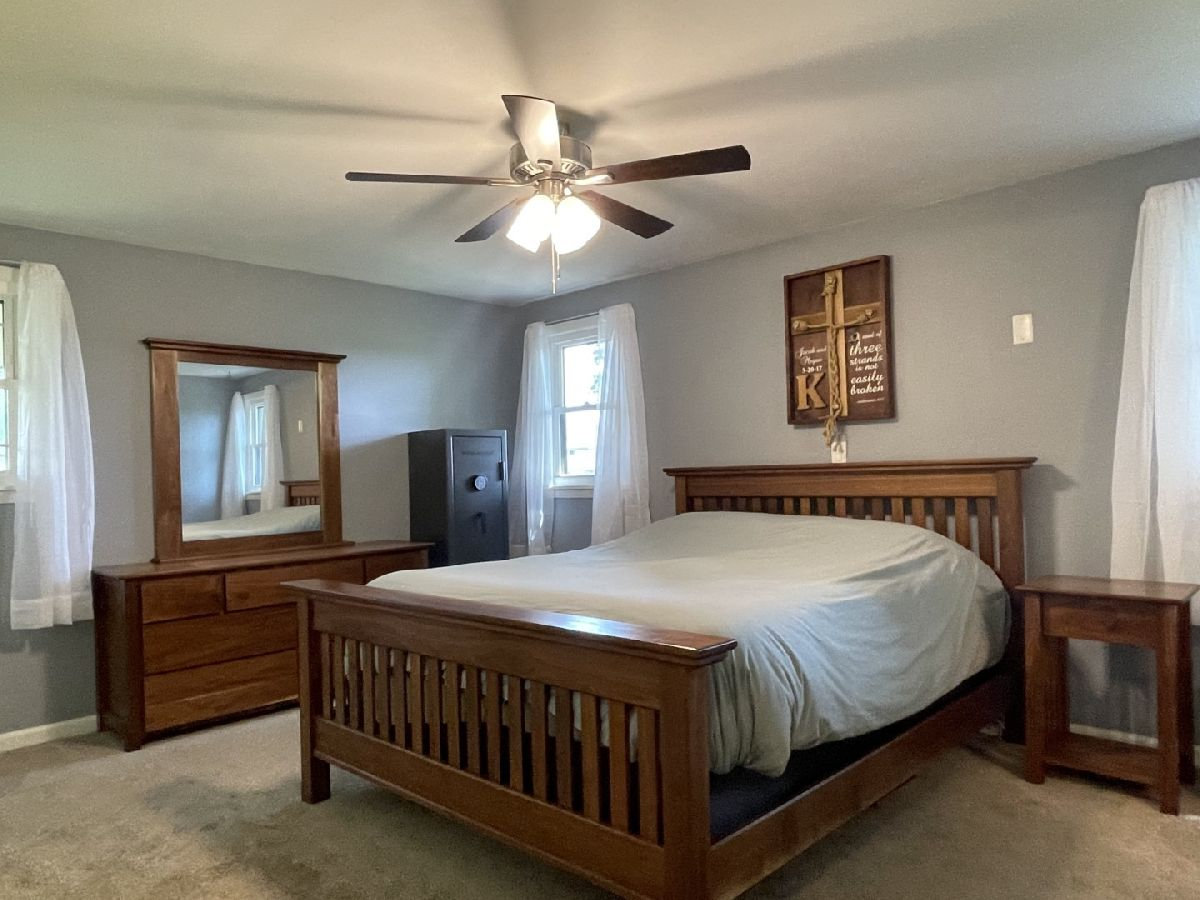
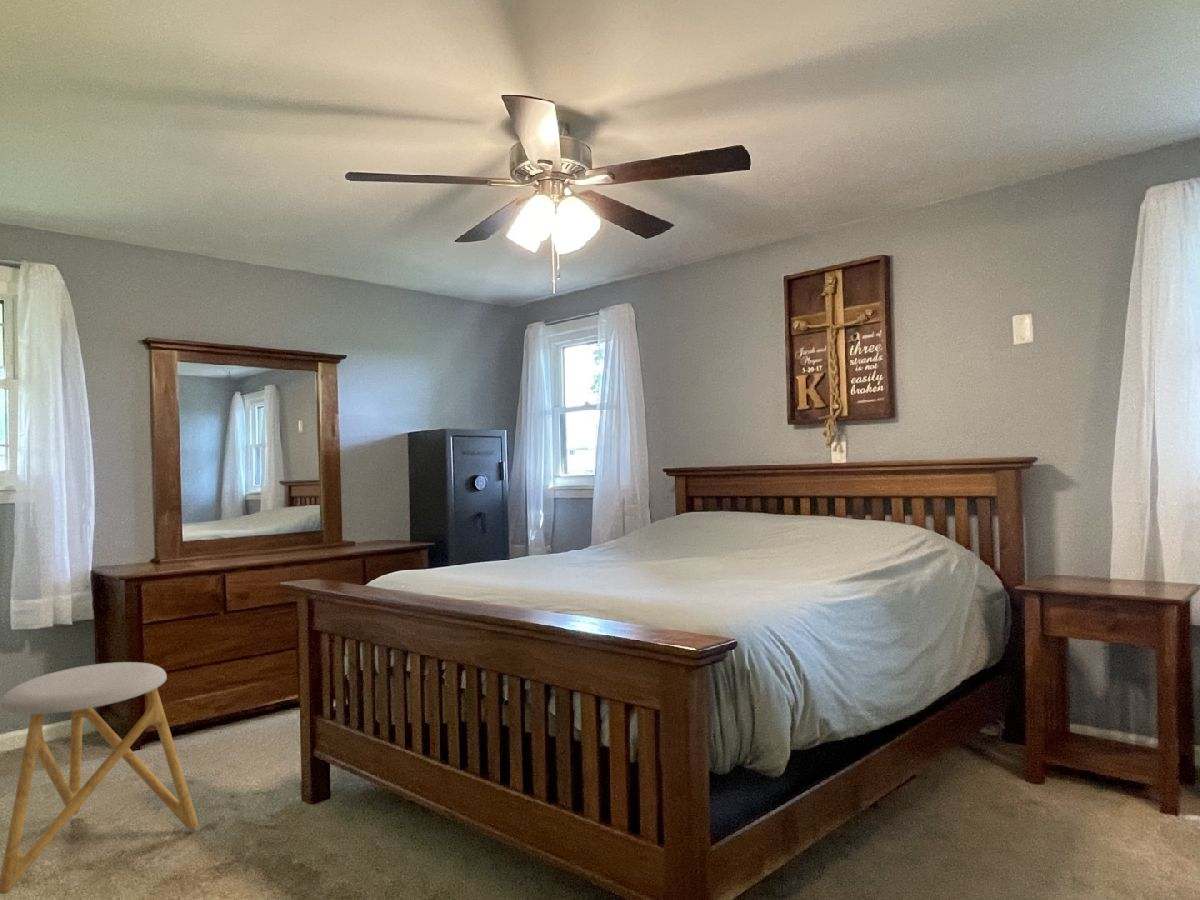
+ stool (105, 760)
